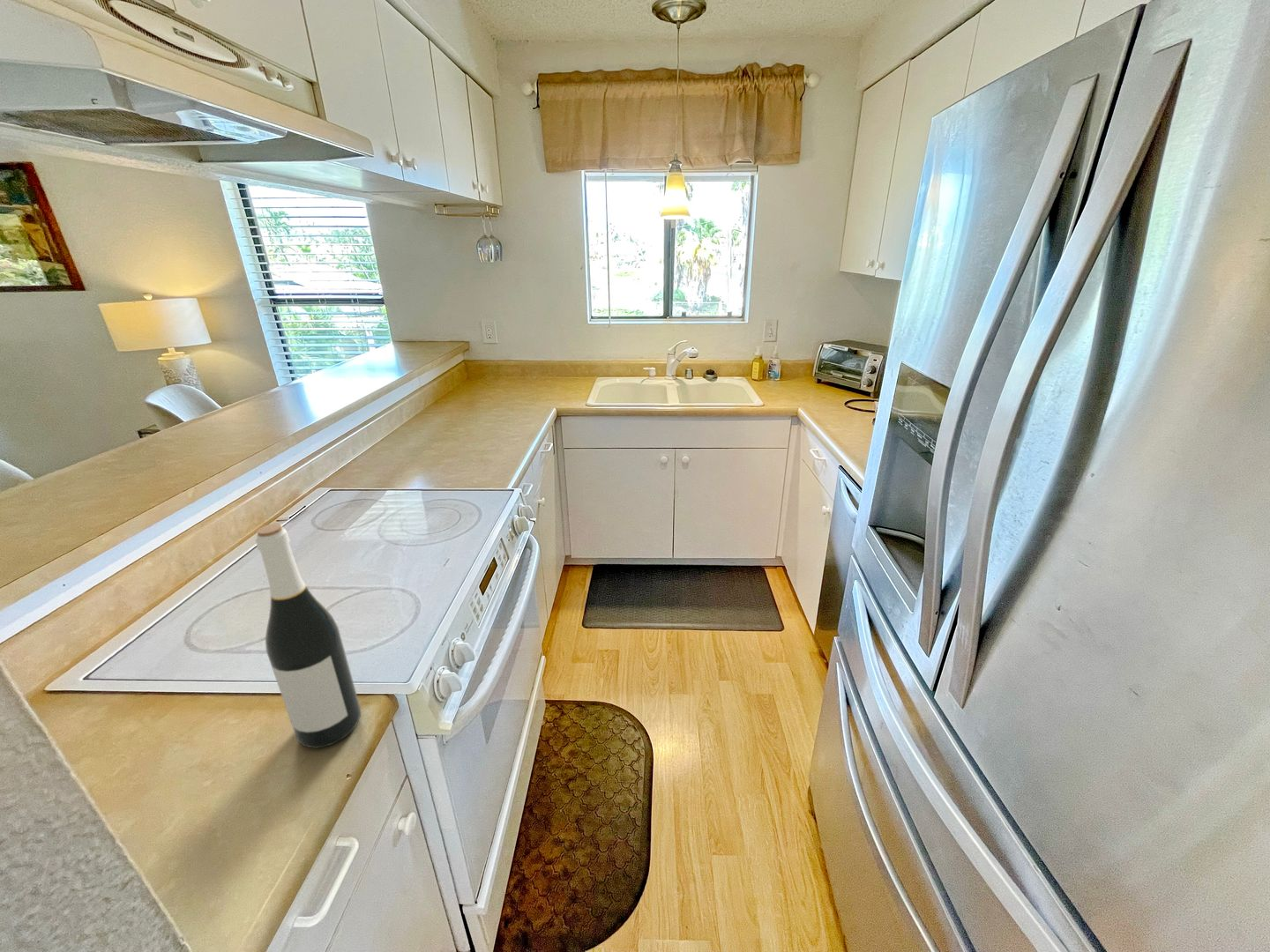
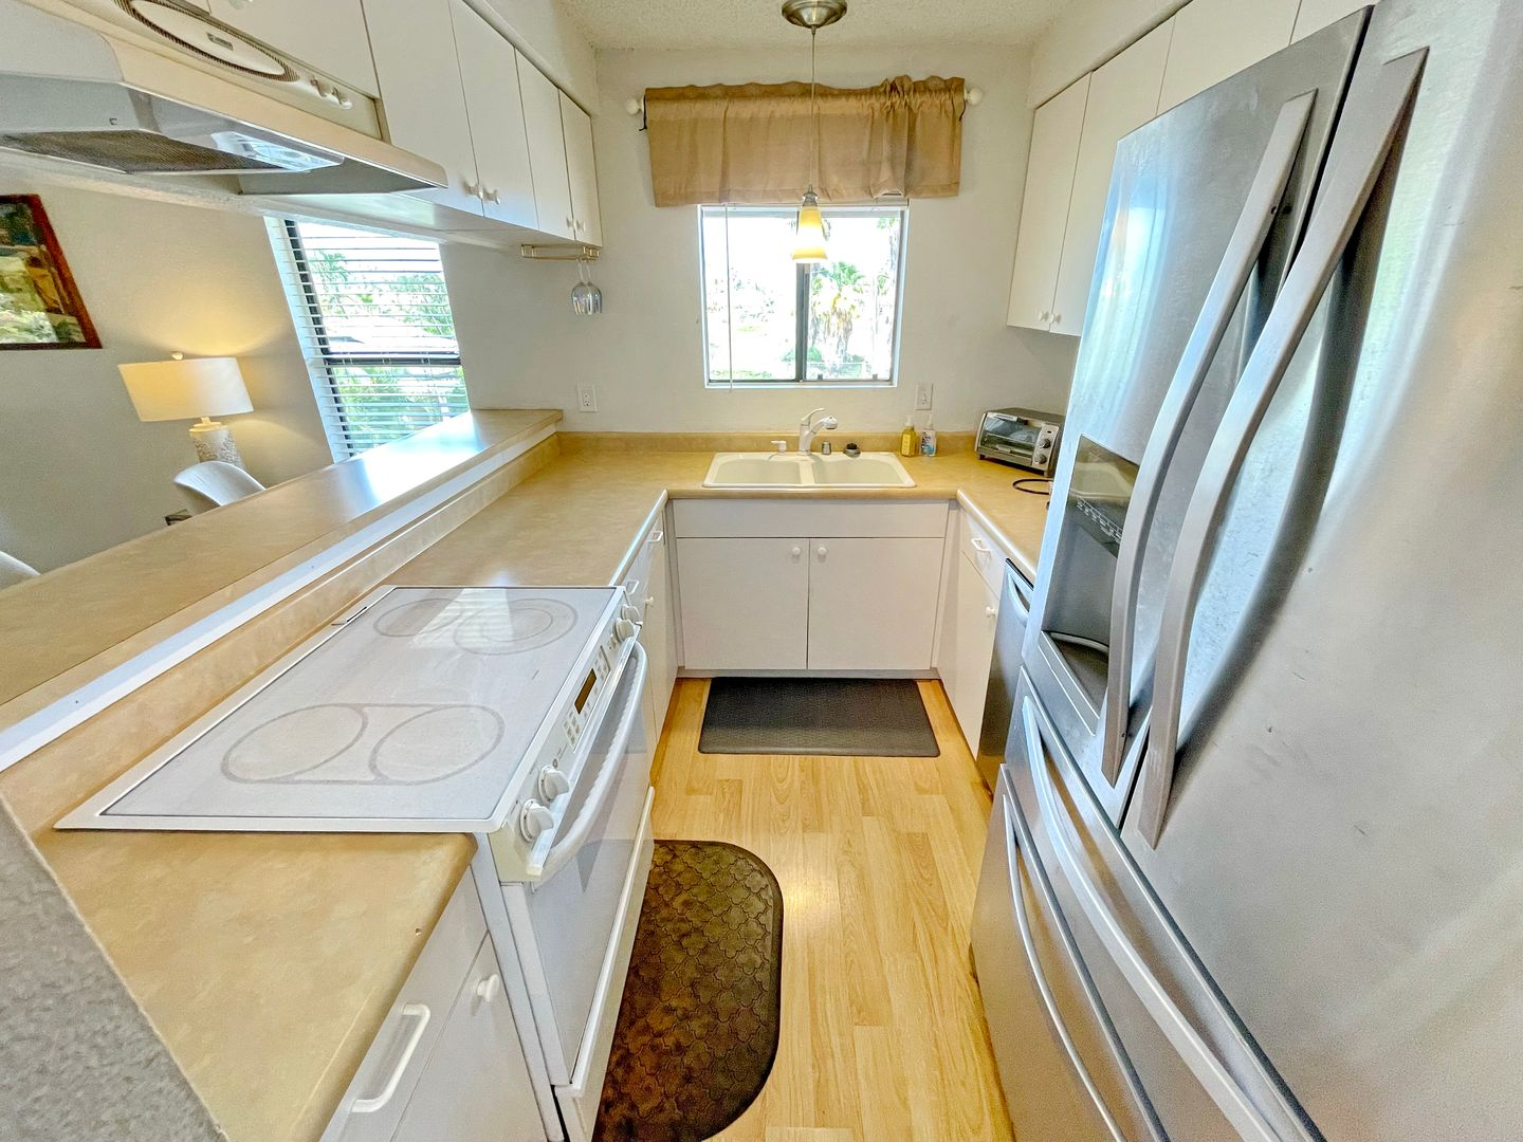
- wine bottle (302, 636)
